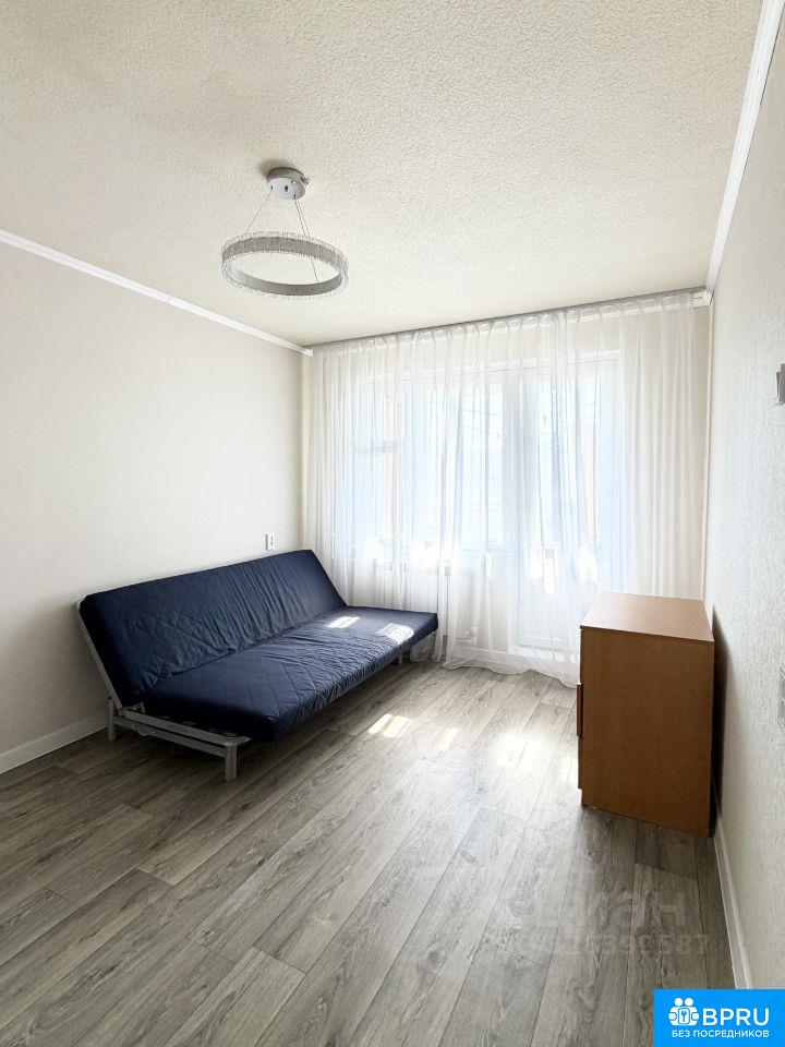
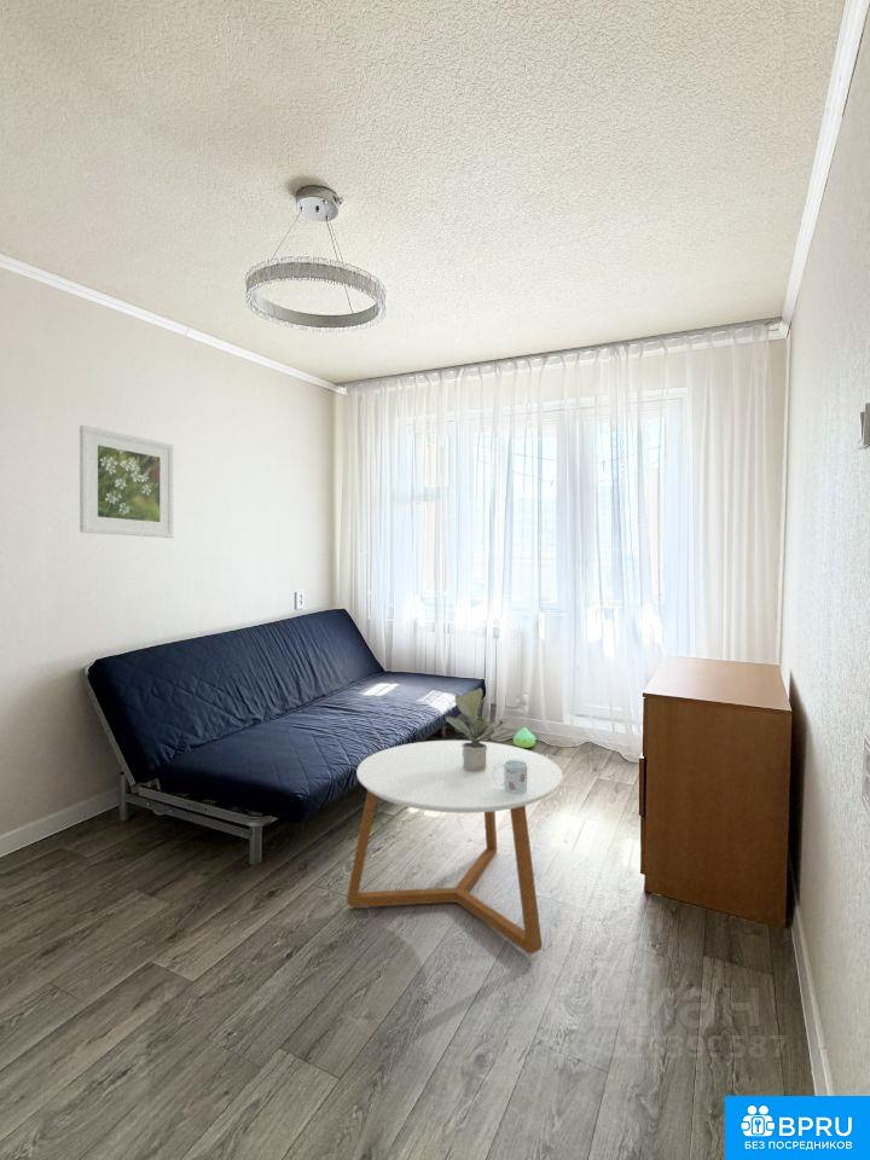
+ plush toy (524, 737)
+ coffee table (459, 812)
+ mug (510, 775)
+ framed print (129, 485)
+ potted plant (476, 726)
